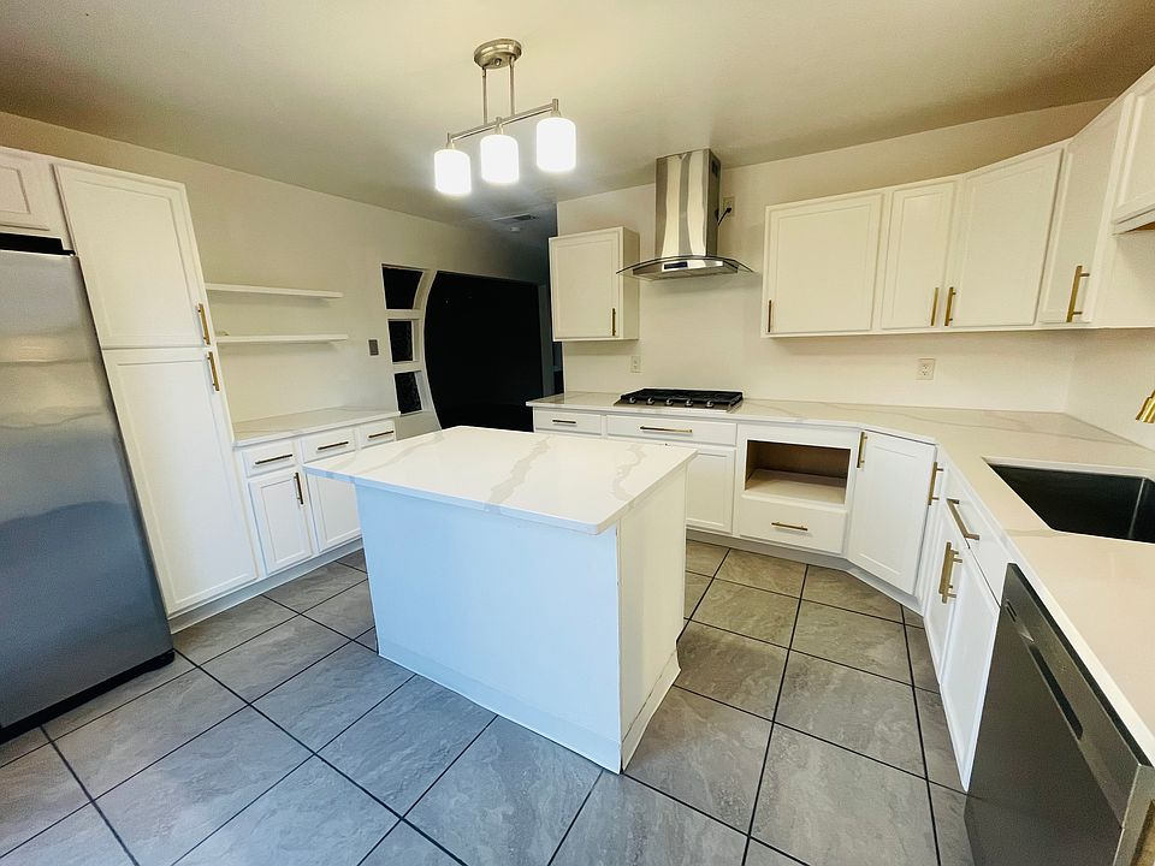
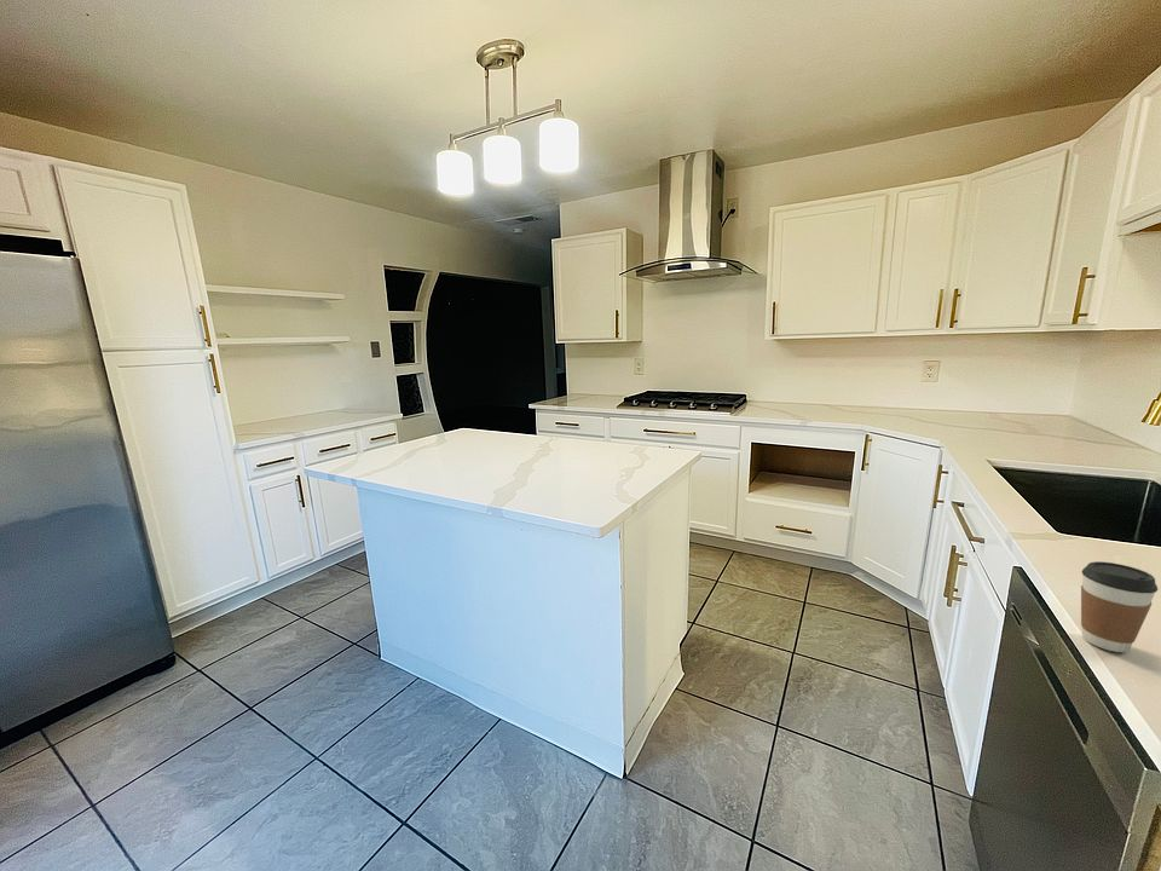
+ coffee cup (1111, 606)
